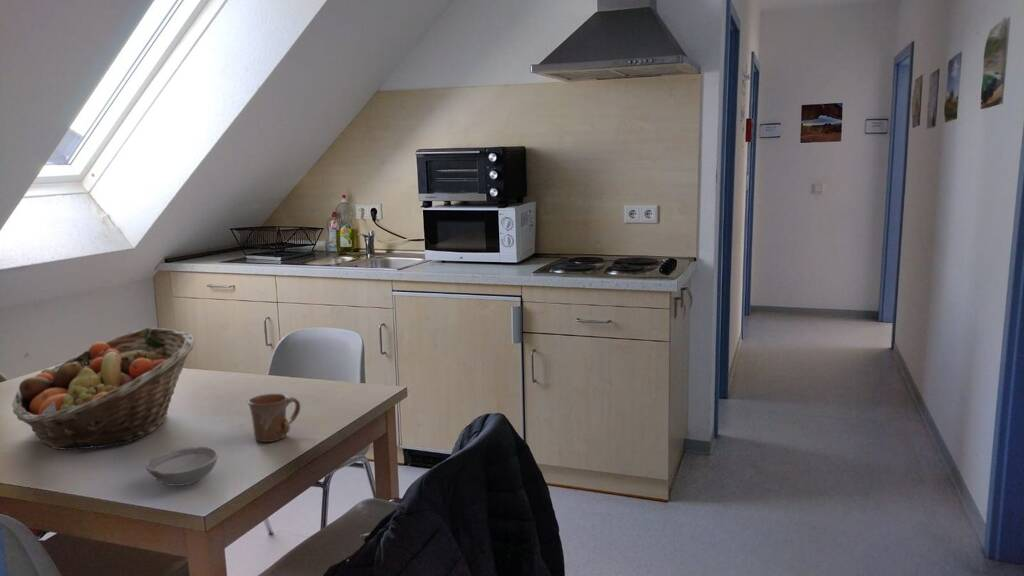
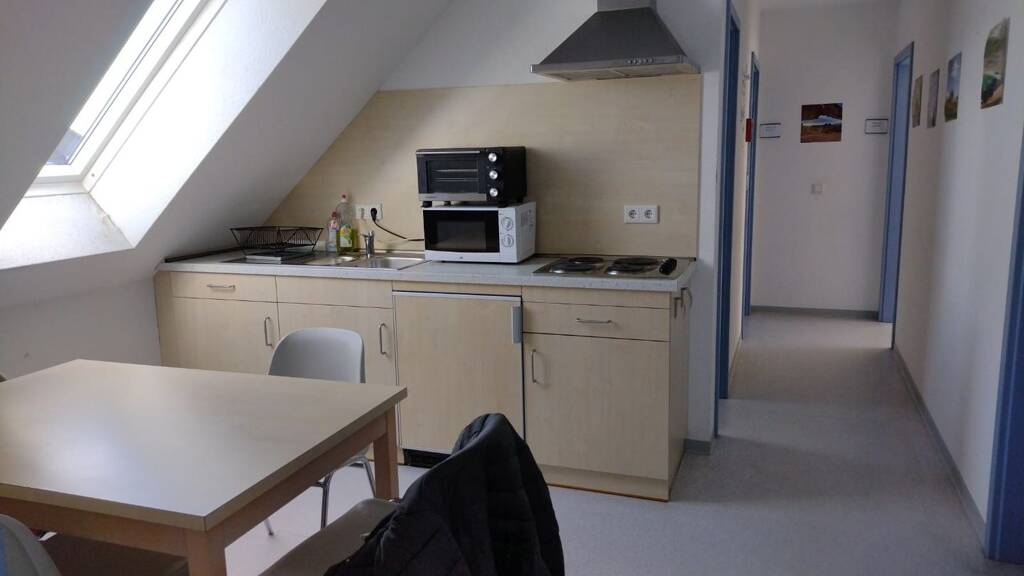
- fruit basket (108, 384)
- bowl (183, 469)
- mug (276, 416)
